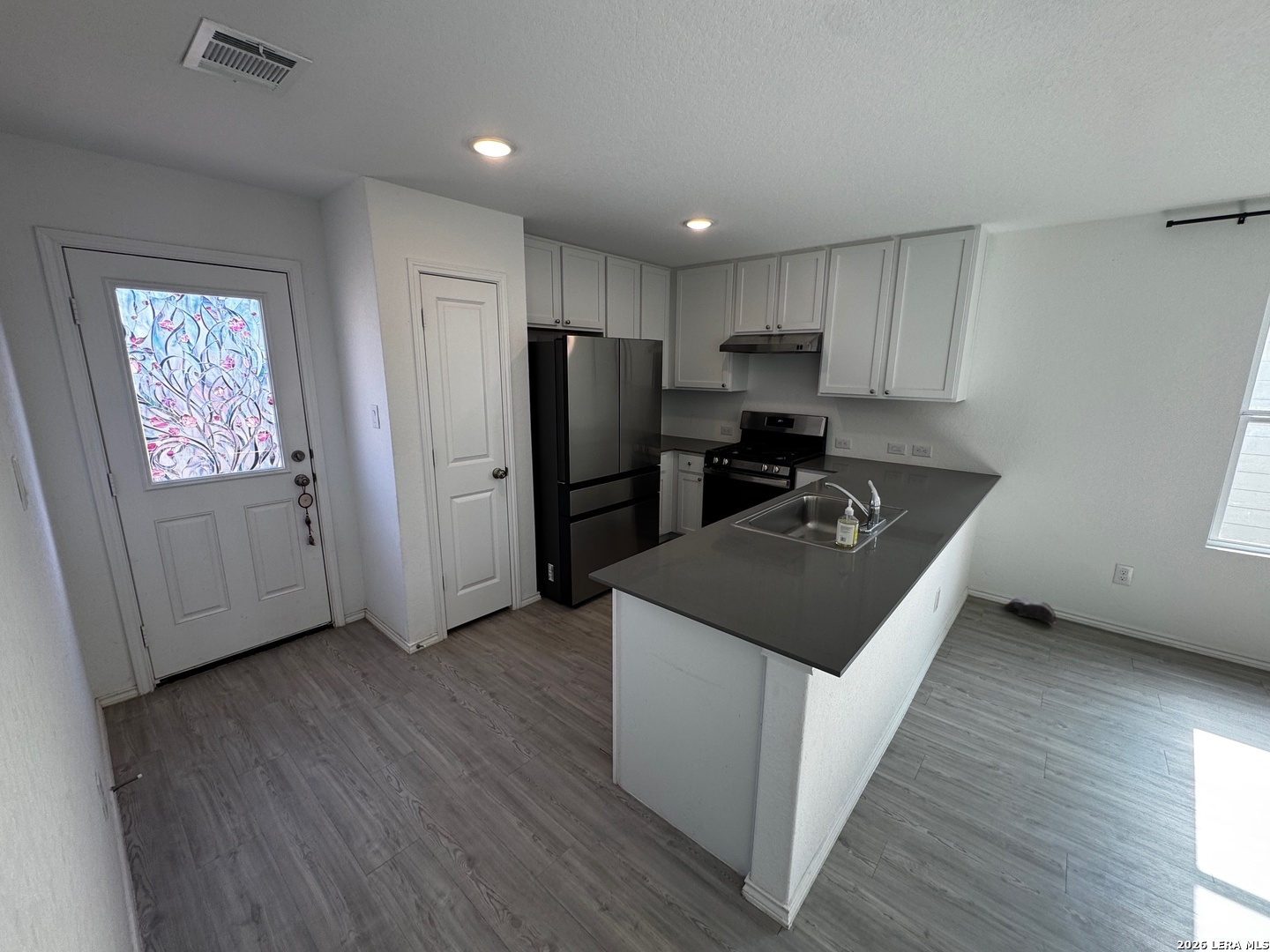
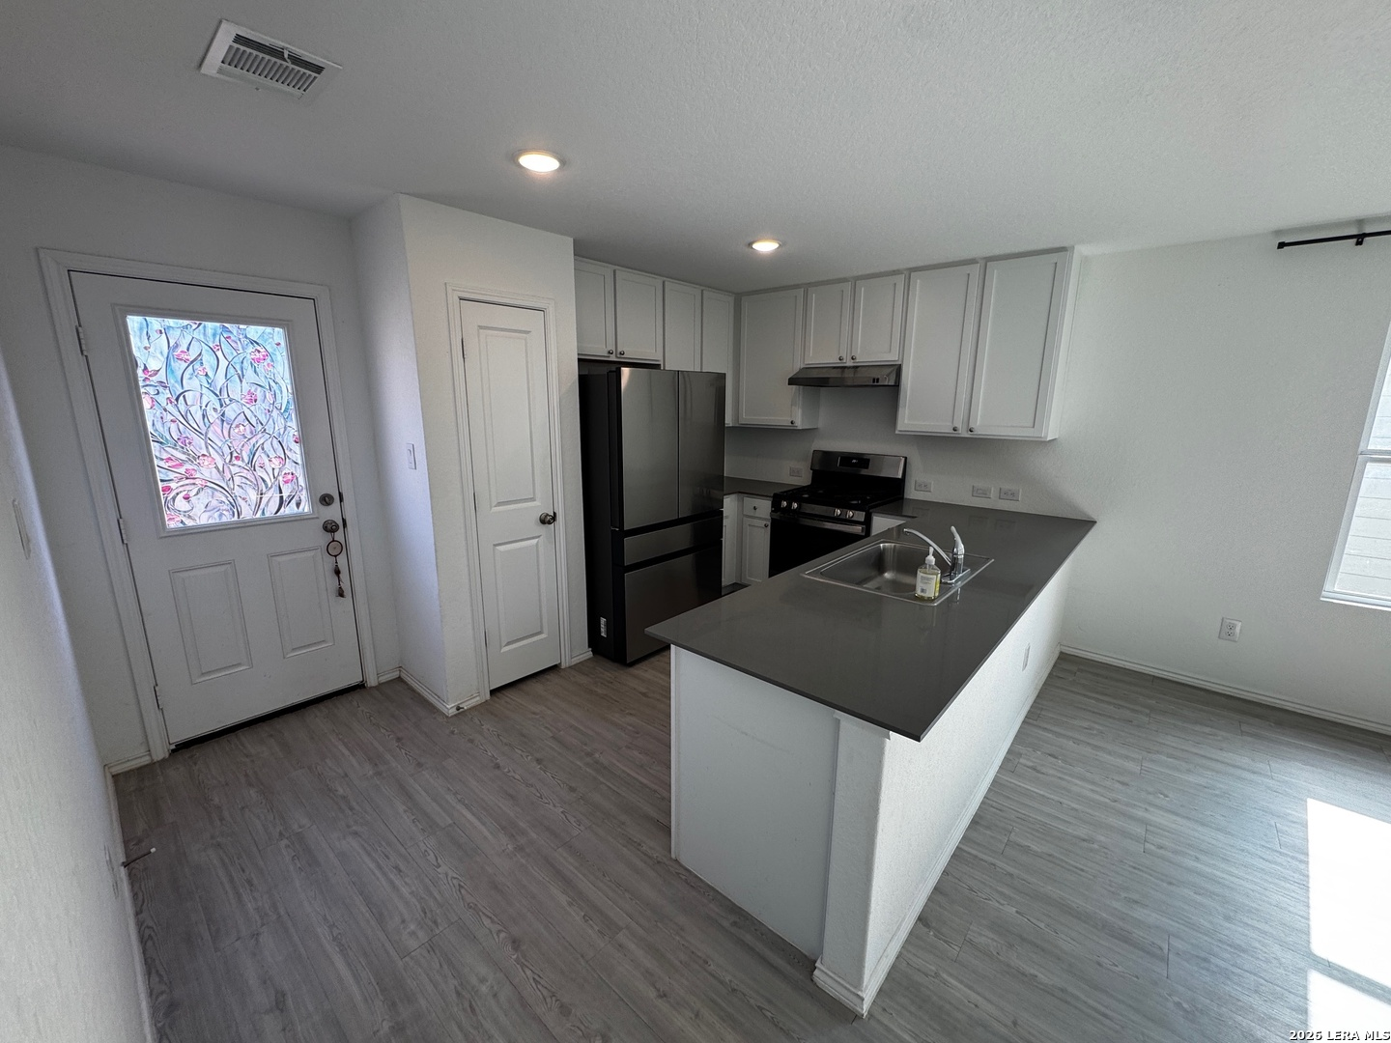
- shoe (1030, 607)
